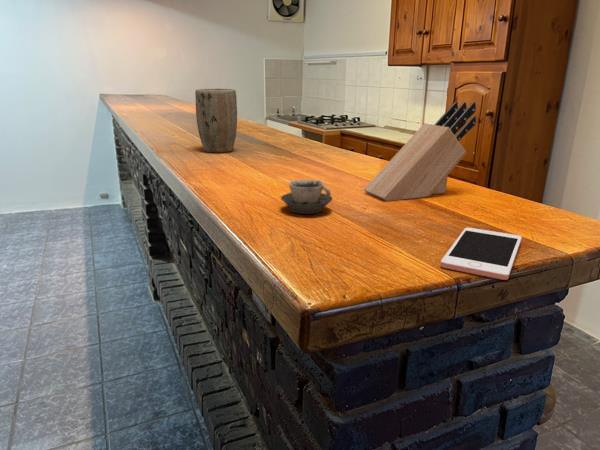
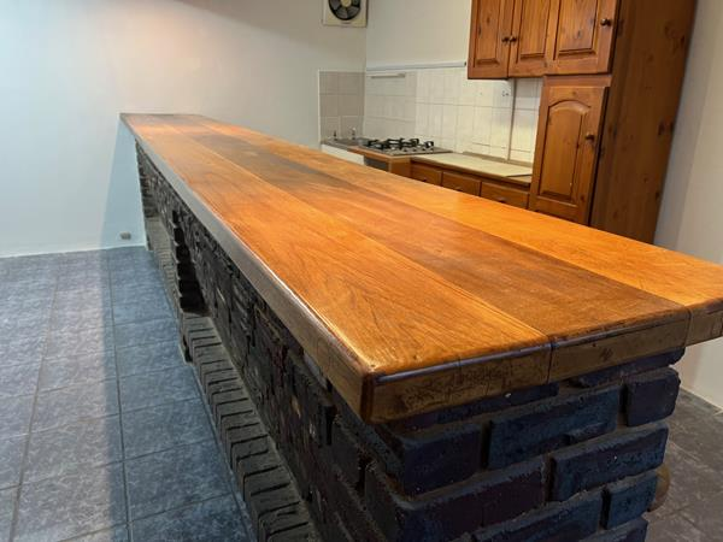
- cup (306, 196)
- knife block (423, 148)
- plant pot (217, 120)
- cell phone (483, 250)
